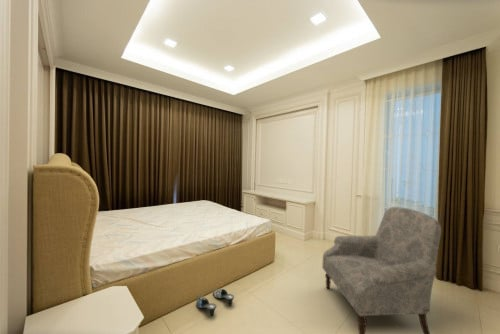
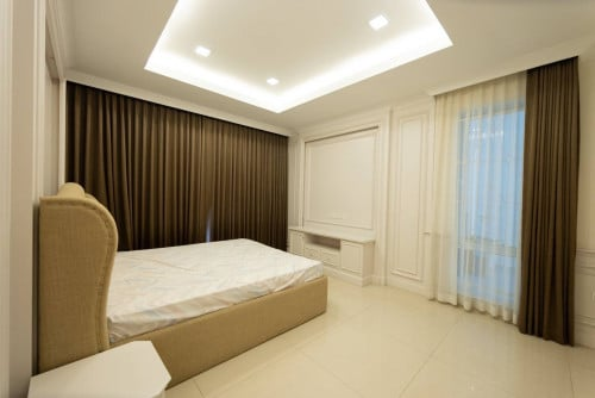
- armchair (376, 258)
- slippers (216, 297)
